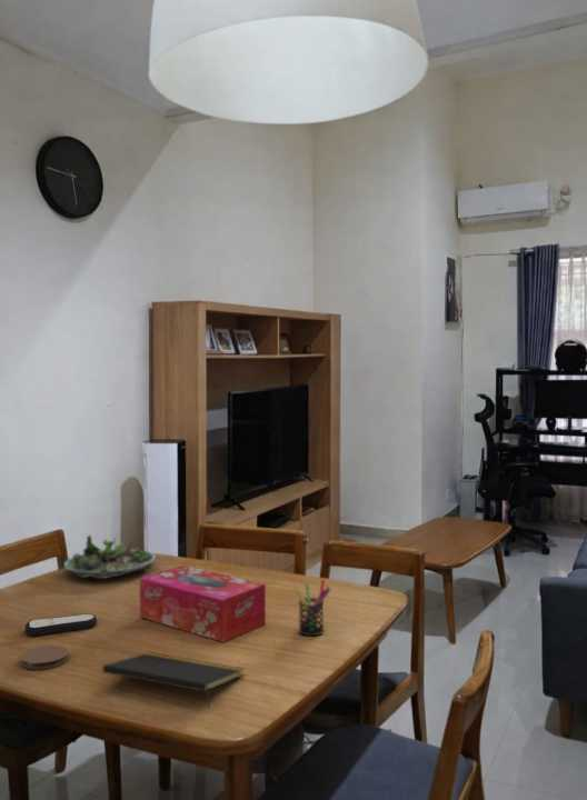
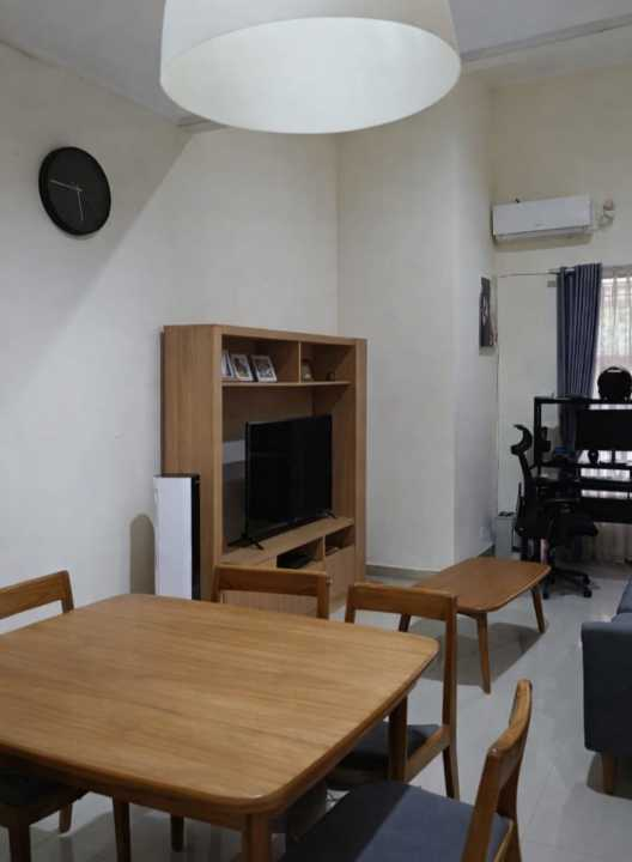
- notepad (175, 670)
- tissue box (201, 600)
- succulent planter (110, 552)
- remote control (61, 623)
- coaster (44, 657)
- pen holder (310, 604)
